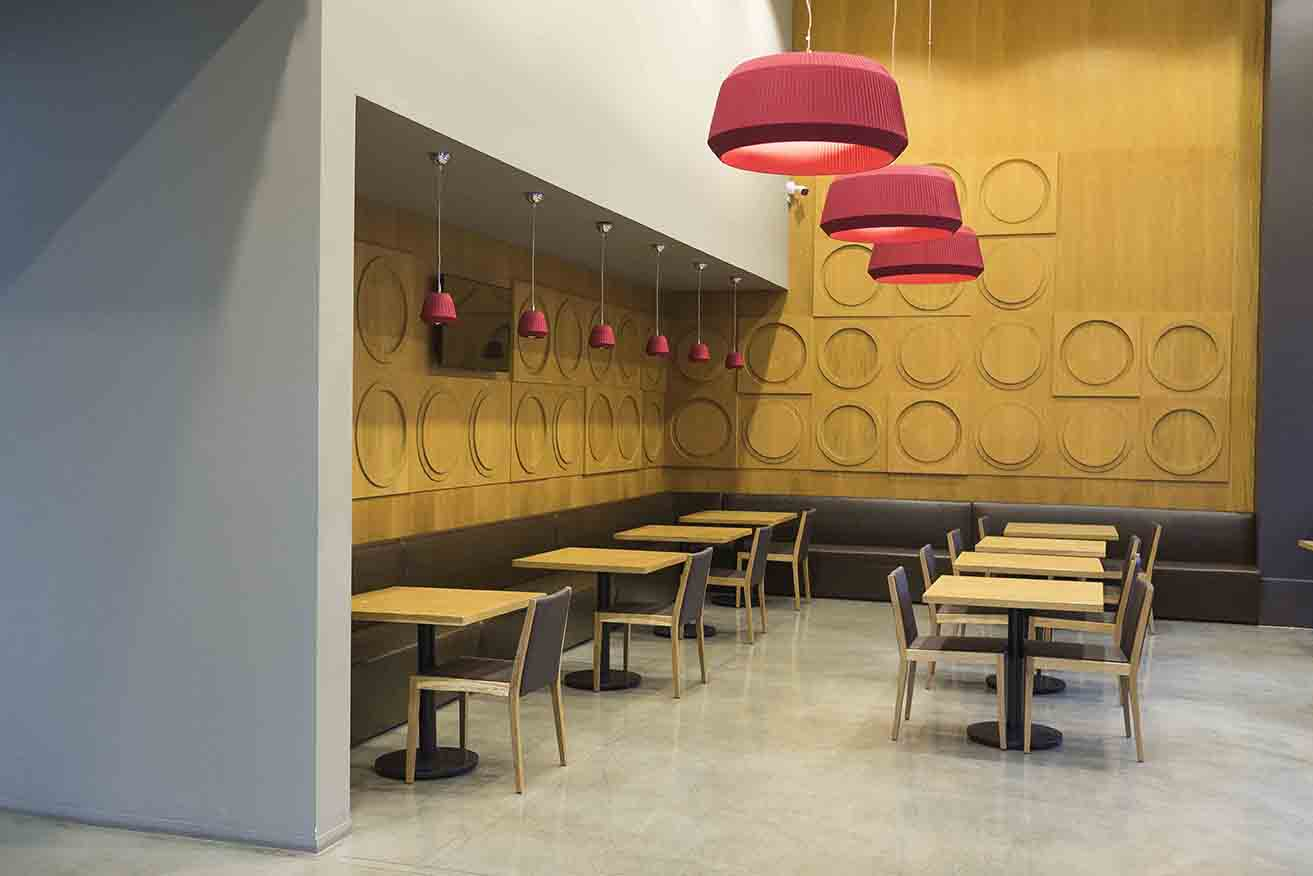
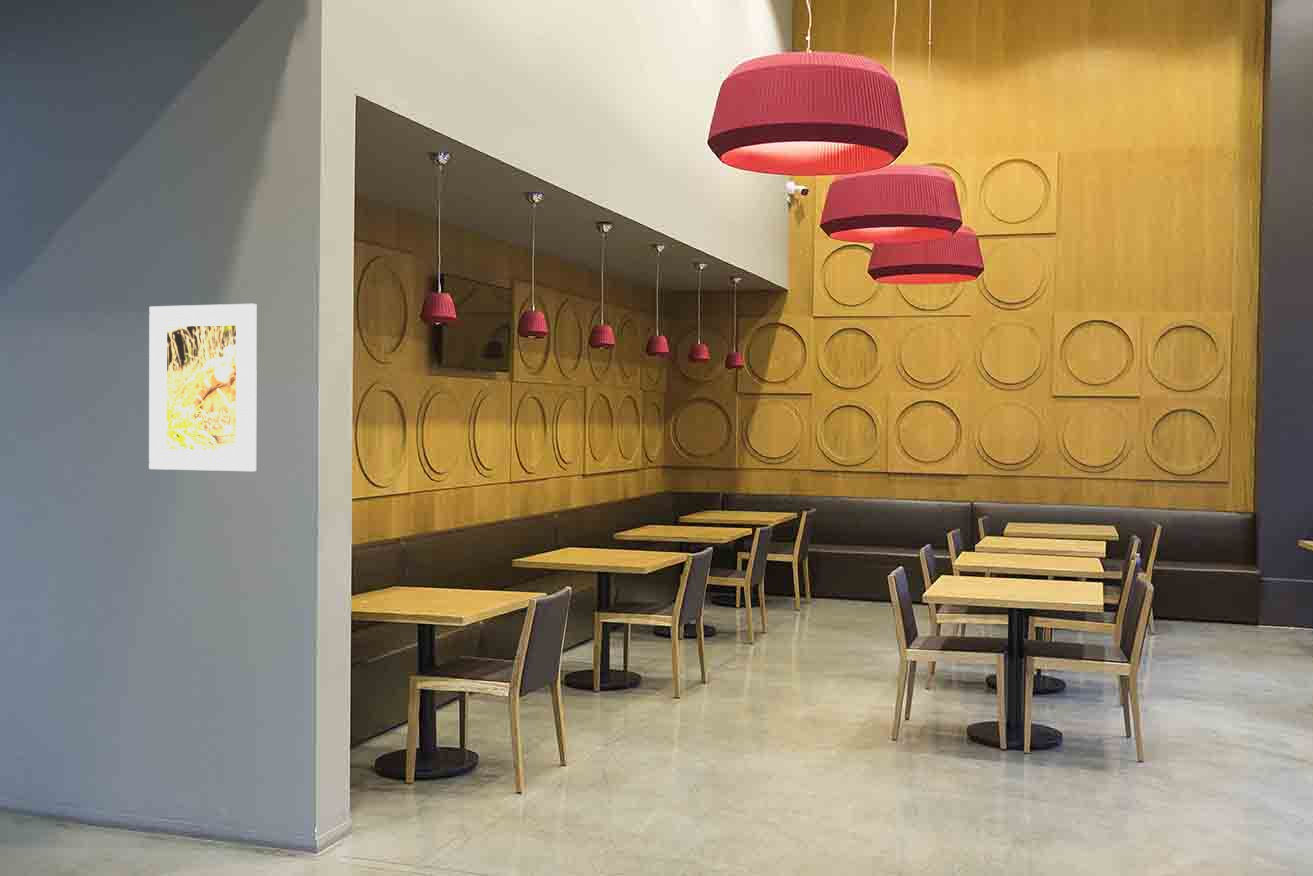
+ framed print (202, 387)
